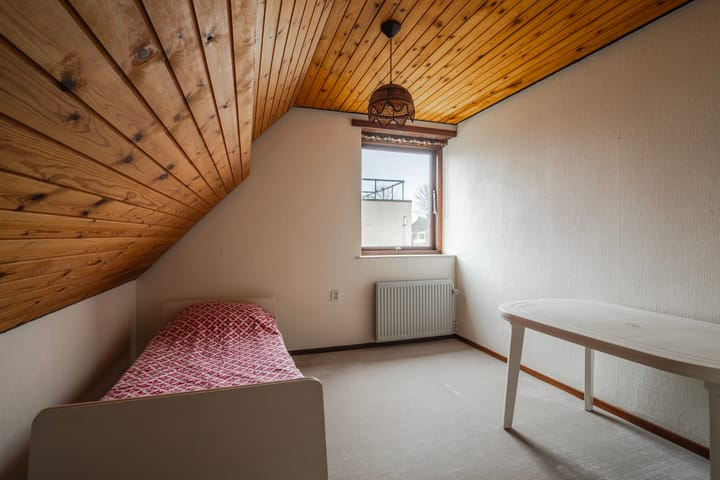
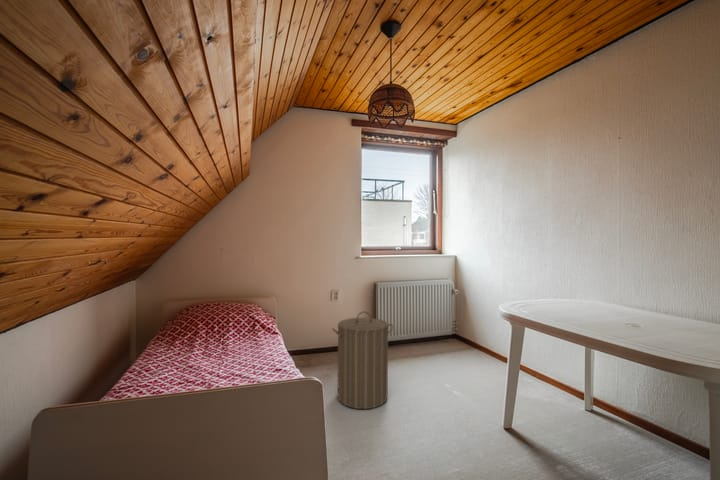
+ laundry hamper (362, 354)
